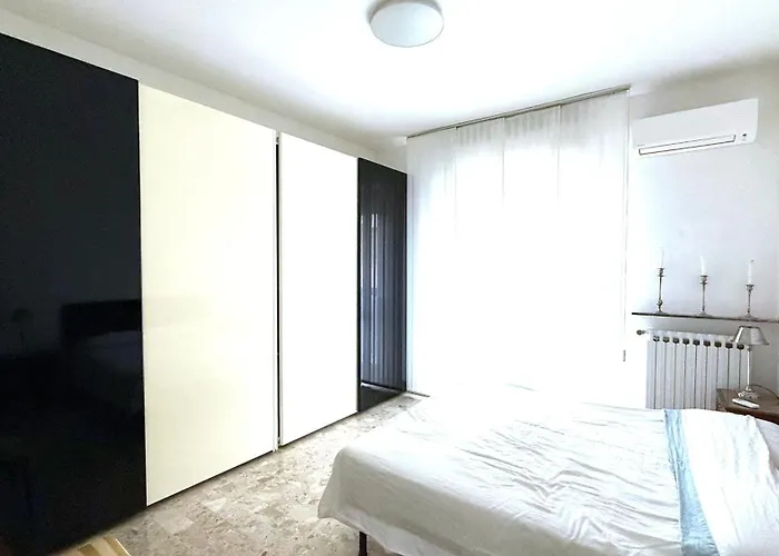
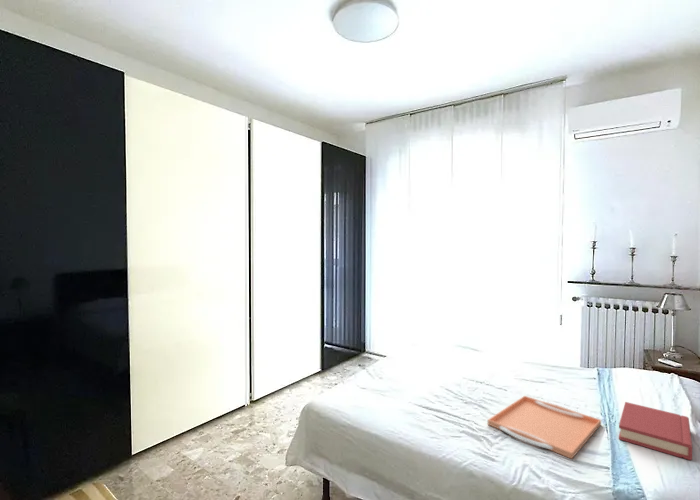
+ serving tray (544, 422)
+ hardback book (654, 427)
